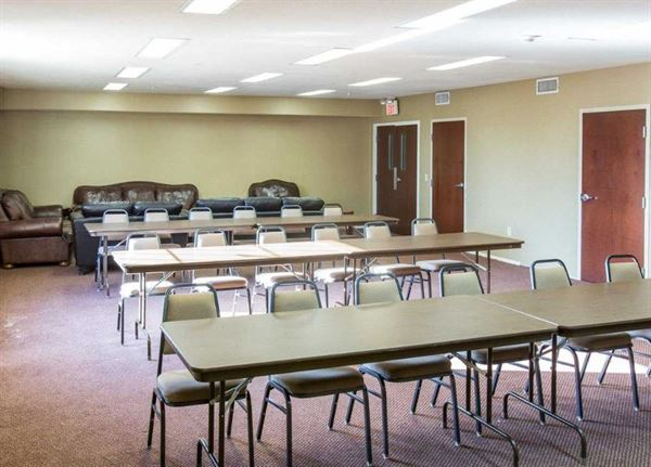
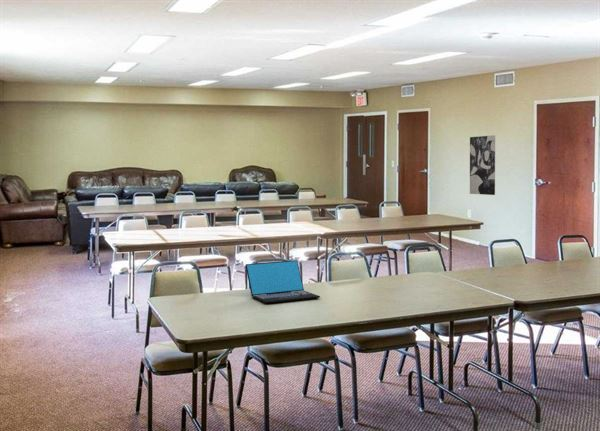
+ wall art (482, 165)
+ laptop (282, 280)
